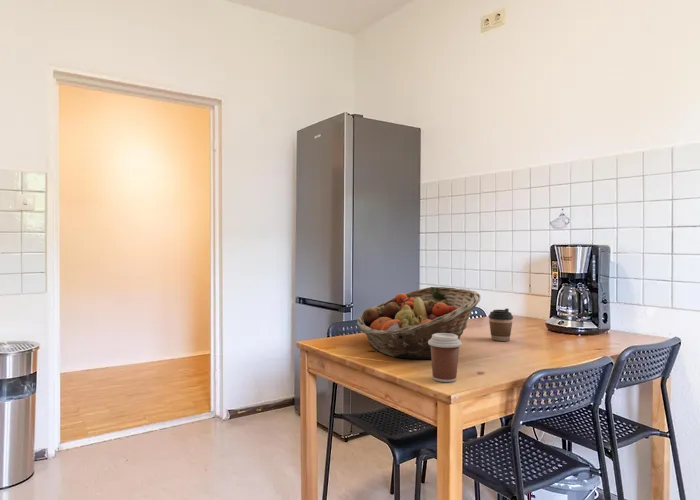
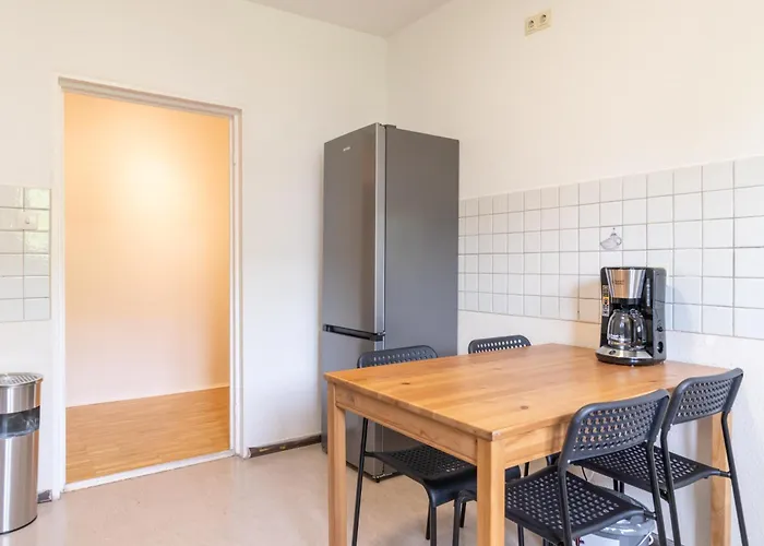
- coffee cup (500, 323)
- fruit basket (416, 319)
- coffee cup (444, 357)
